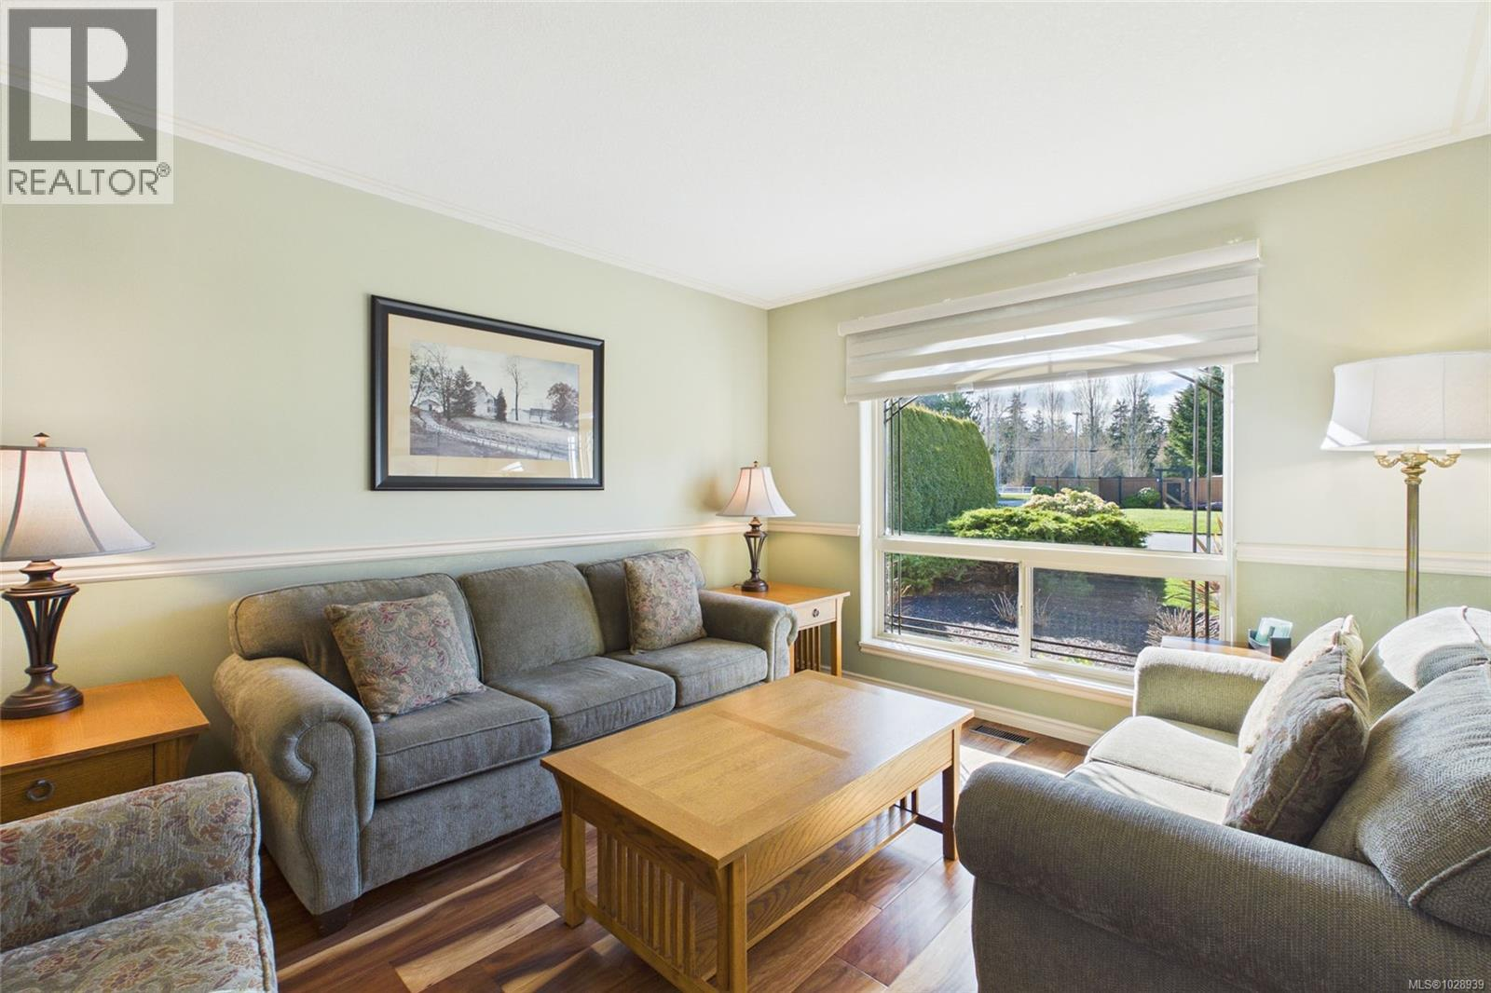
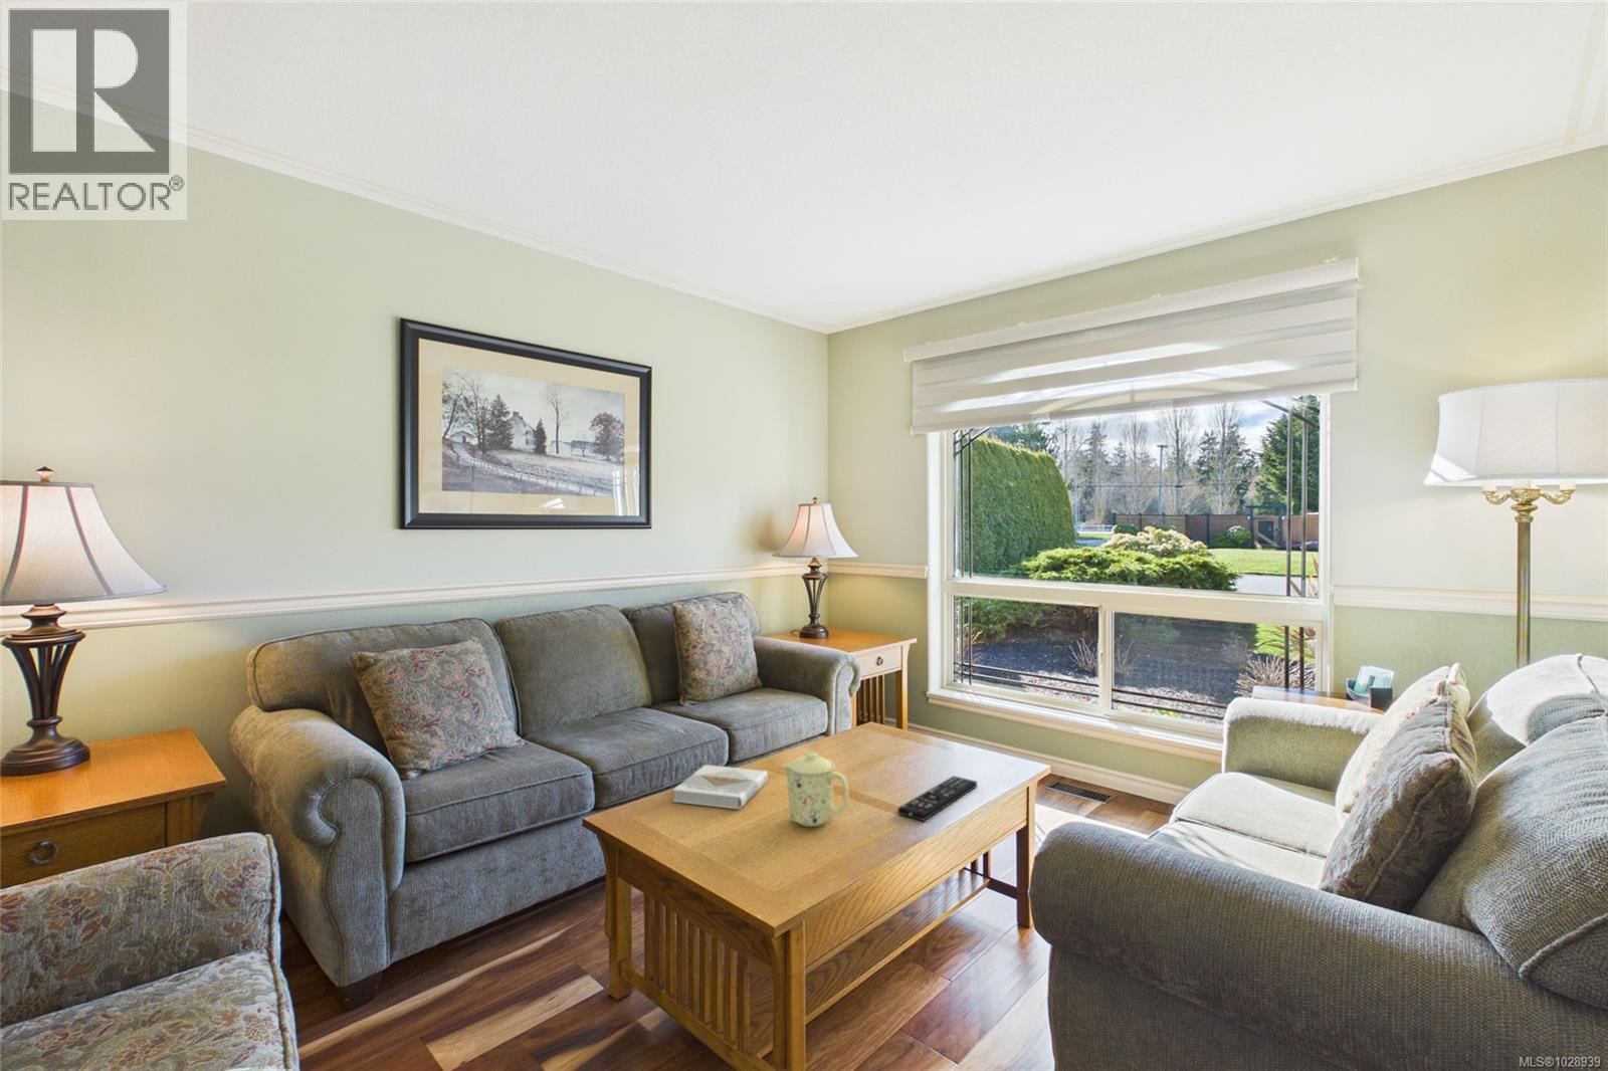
+ mug (814, 788)
+ book (722, 785)
+ remote control (938, 796)
